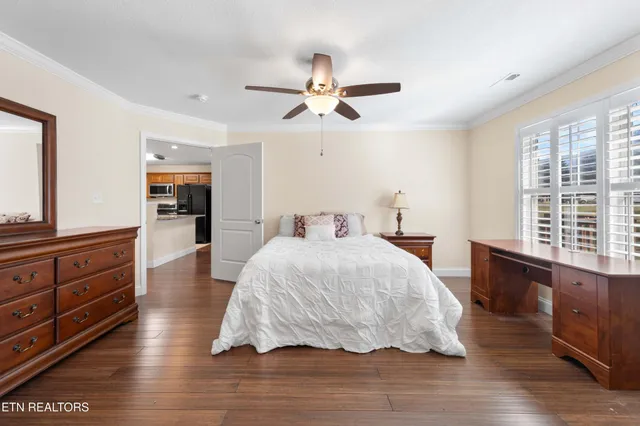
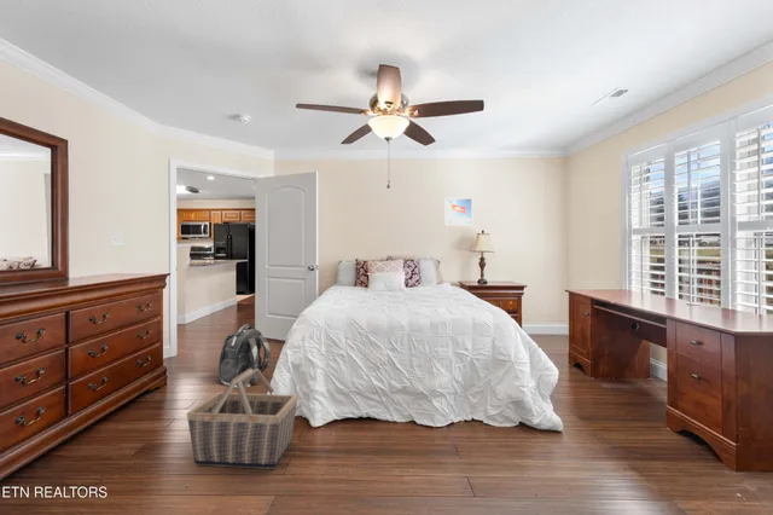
+ backpack (244, 352)
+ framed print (458, 212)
+ basket (245, 413)
